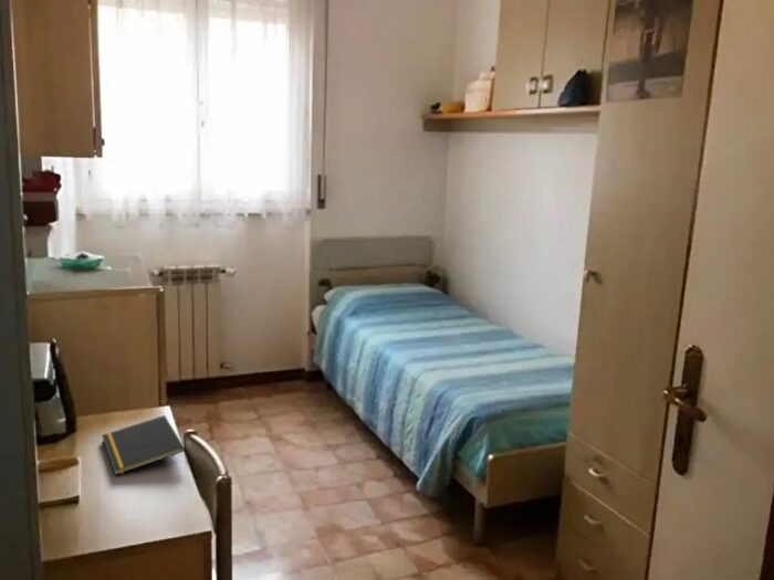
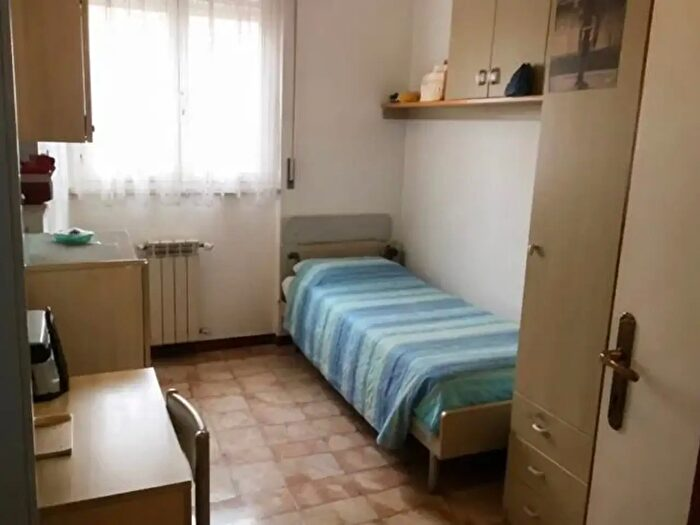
- notepad (142, 442)
